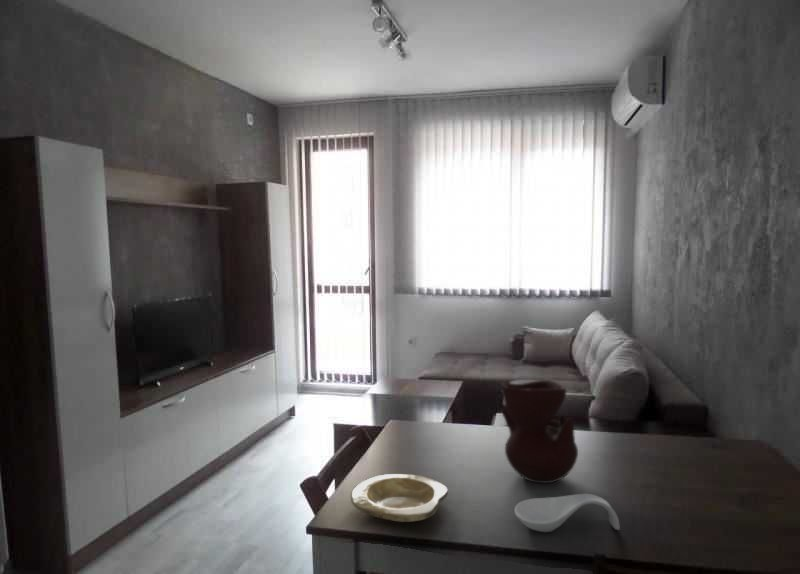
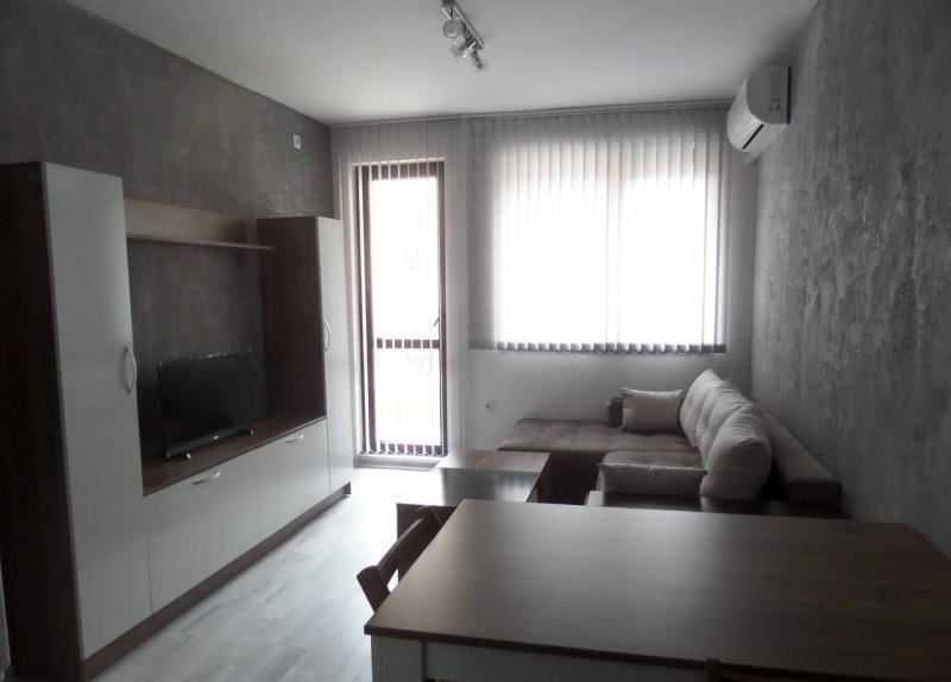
- spoon rest (565, 511)
- plate (399, 499)
- vase (538, 429)
